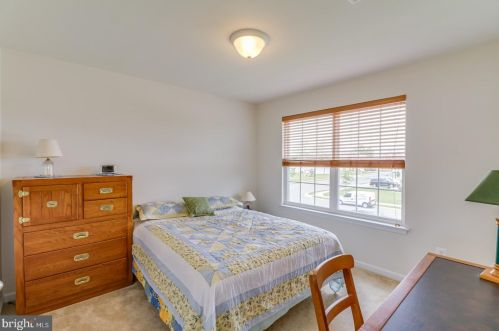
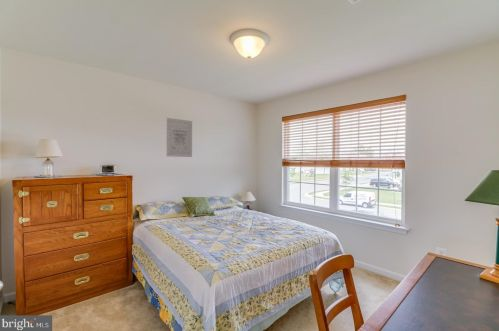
+ wall art (179, 138)
